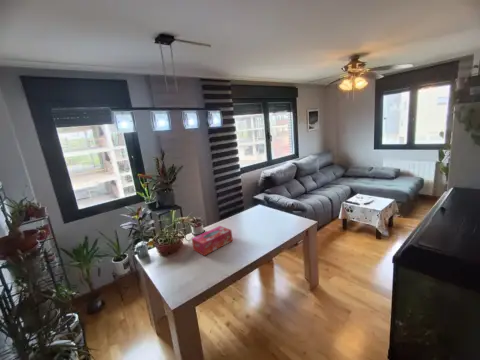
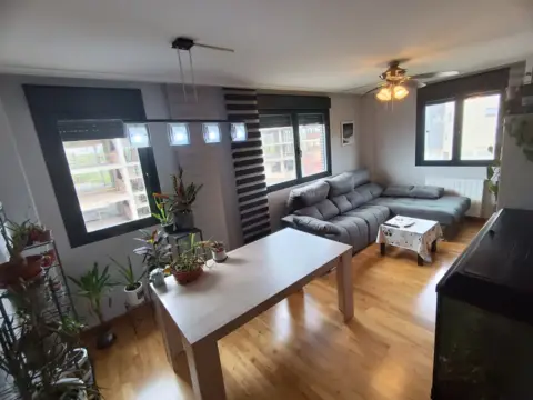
- tissue box (212, 239)
